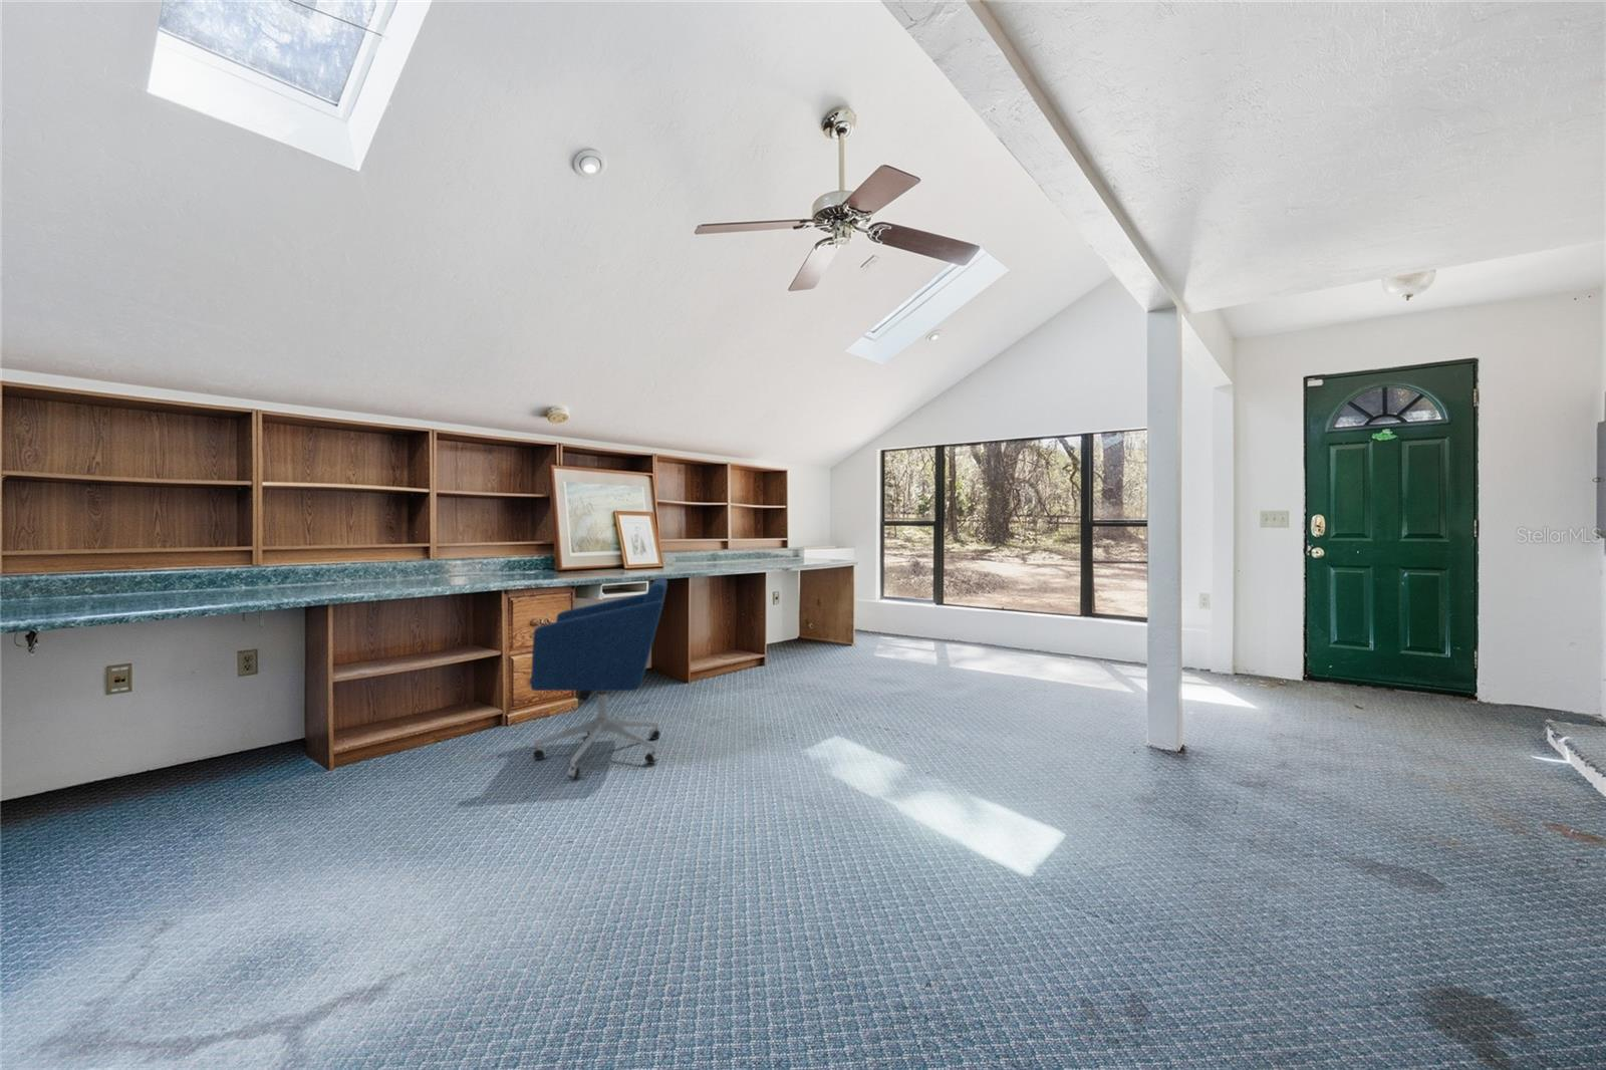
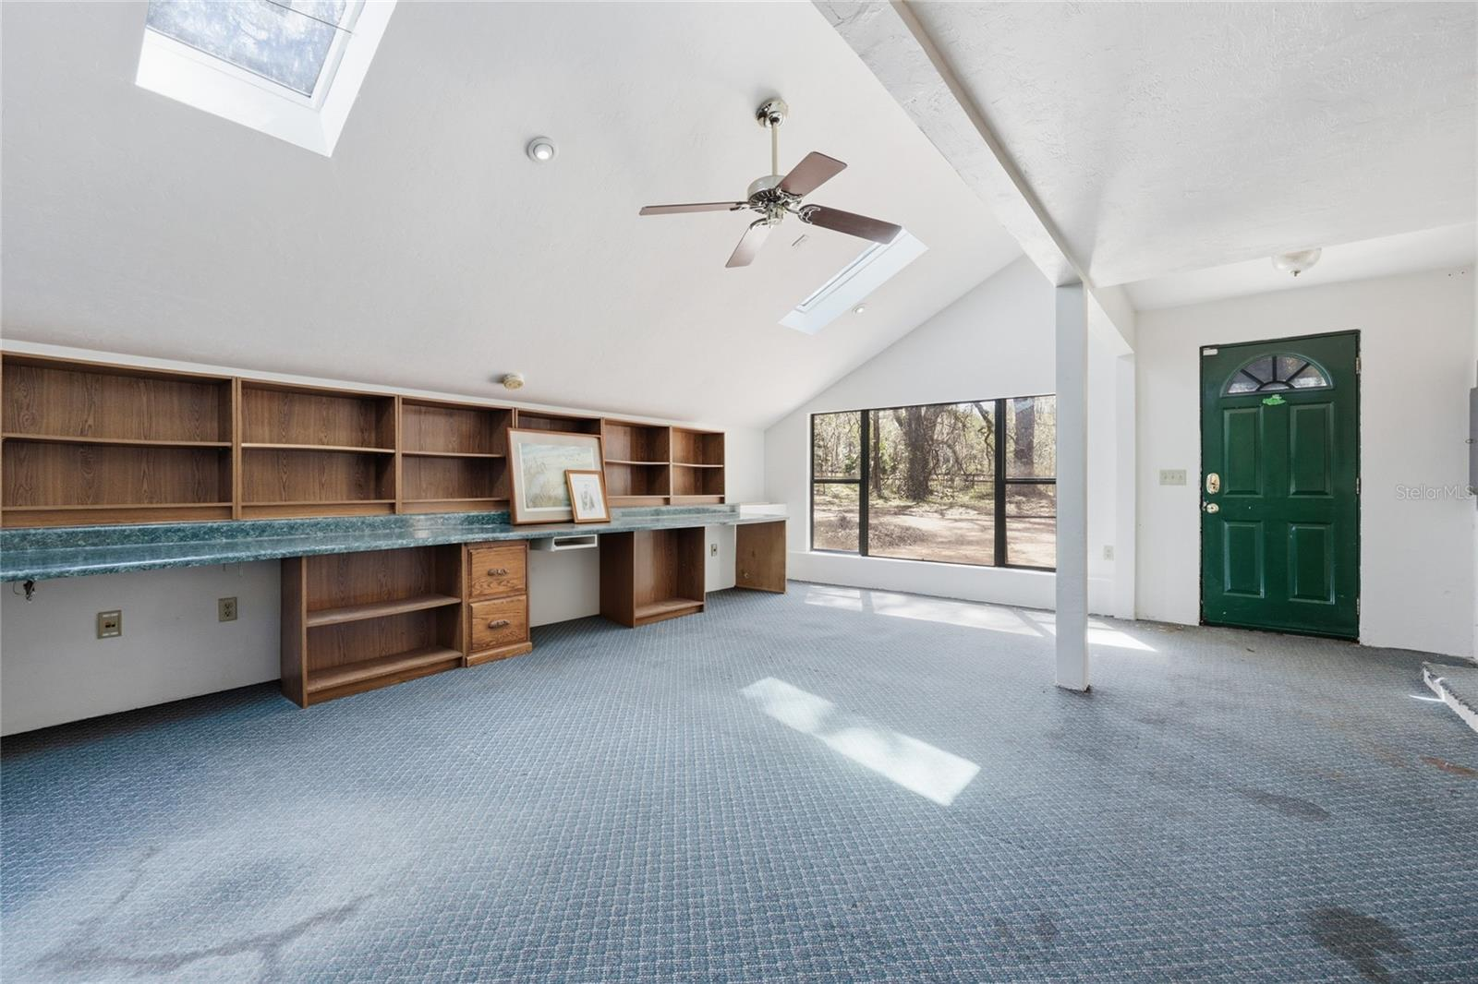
- office chair (604, 668)
